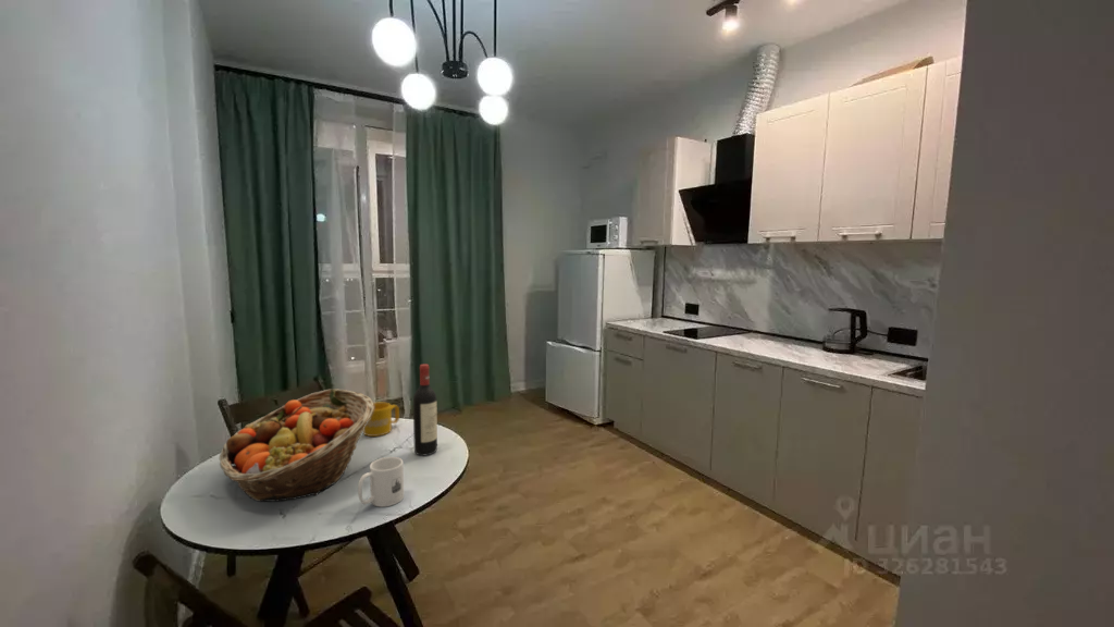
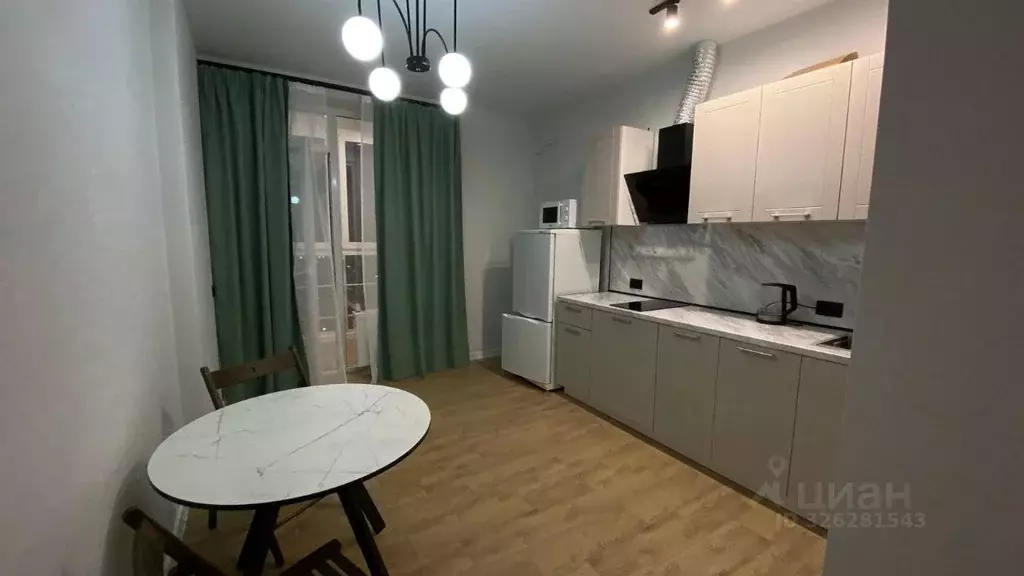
- mug (382, 417)
- fruit basket (300, 439)
- mug (380, 483)
- wine bottle (424, 408)
